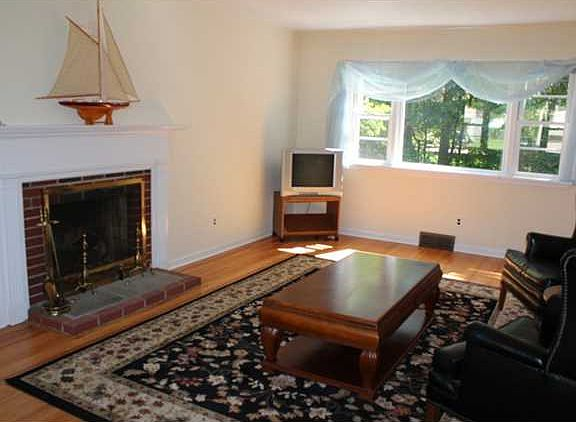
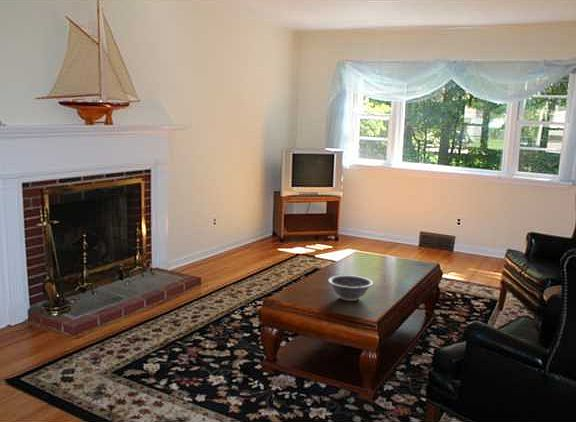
+ decorative bowl (349, 289)
